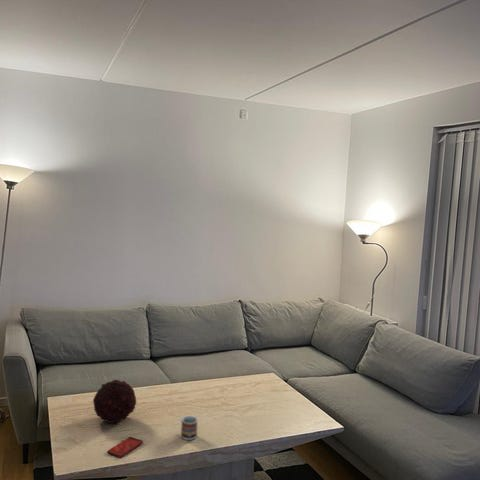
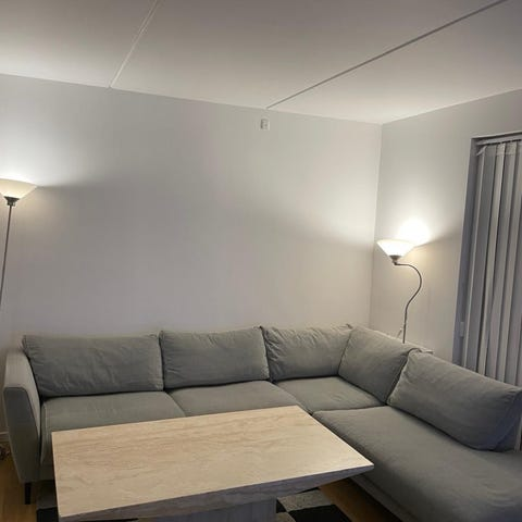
- decorative orb (115, 400)
- smartphone (125, 446)
- cup (187, 426)
